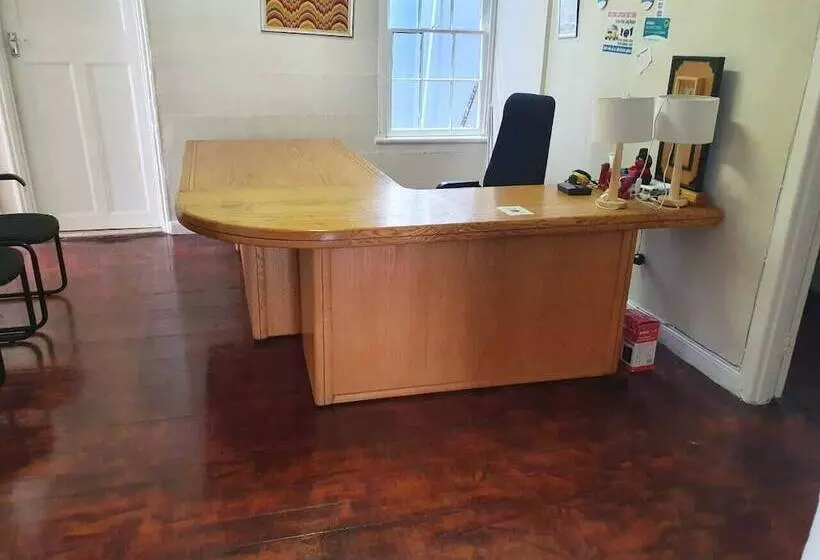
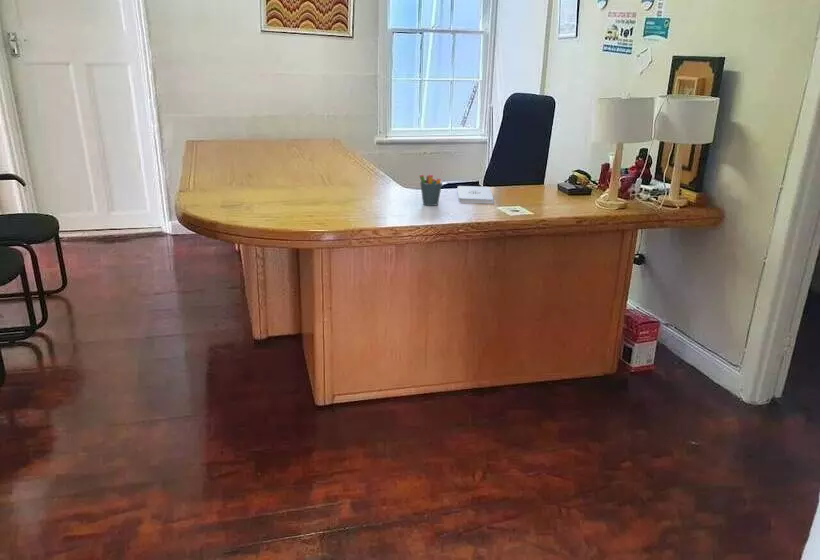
+ pen holder (431, 187)
+ notepad (474, 194)
